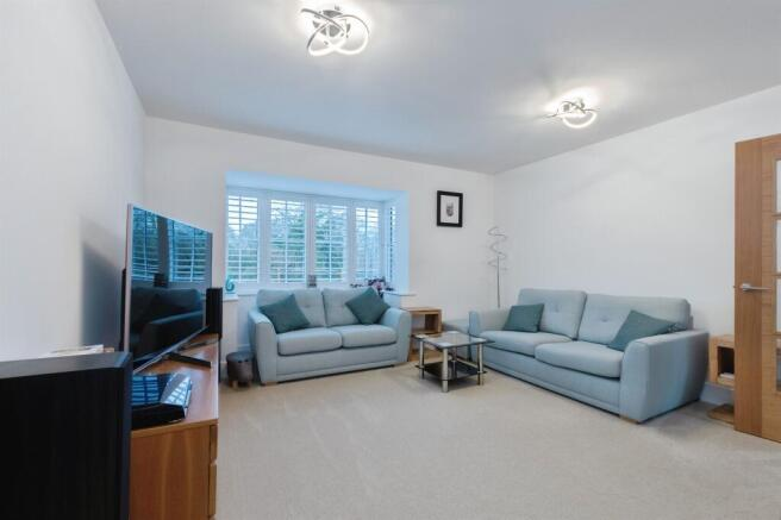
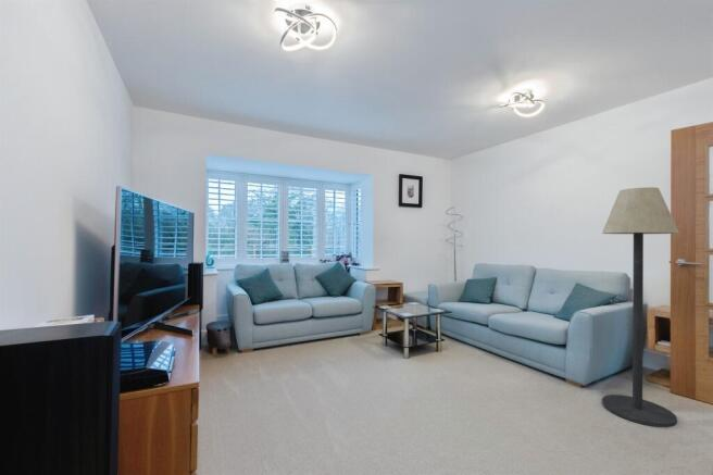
+ floor lamp (637, 300)
